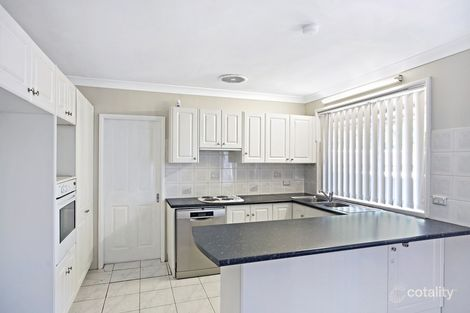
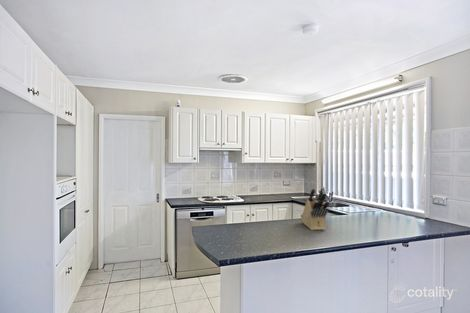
+ knife block (314, 206)
